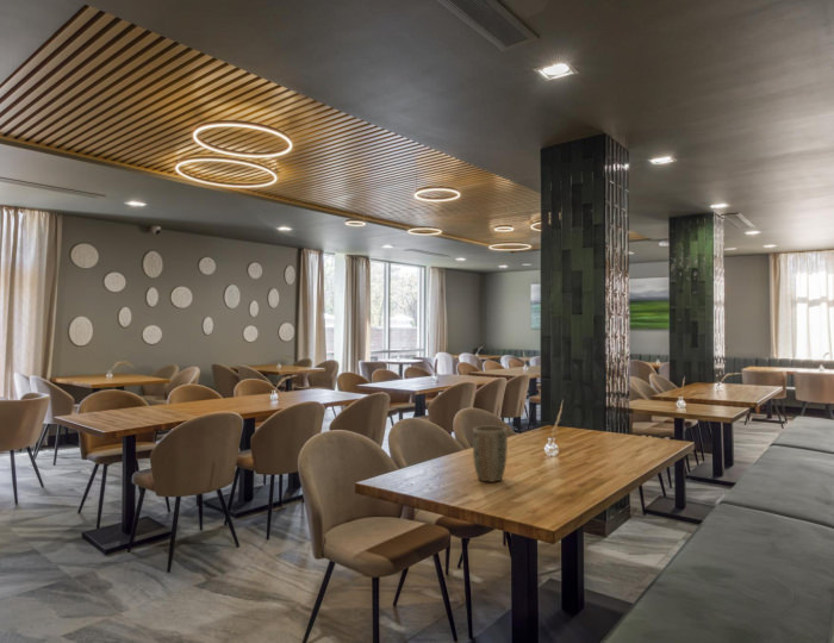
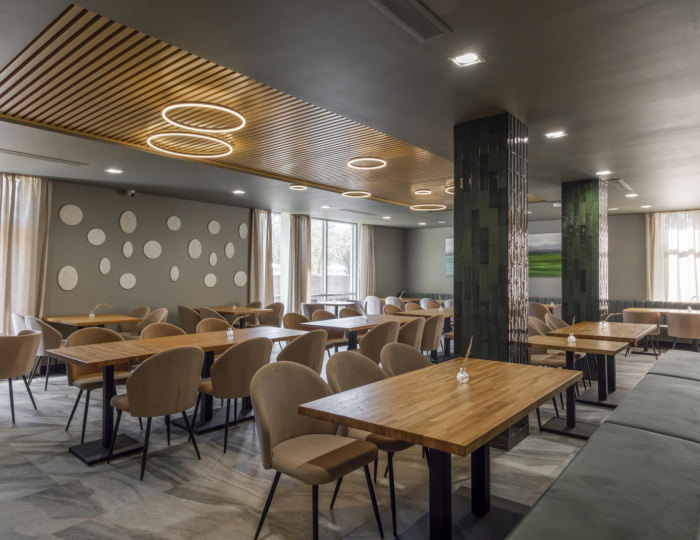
- plant pot (490, 452)
